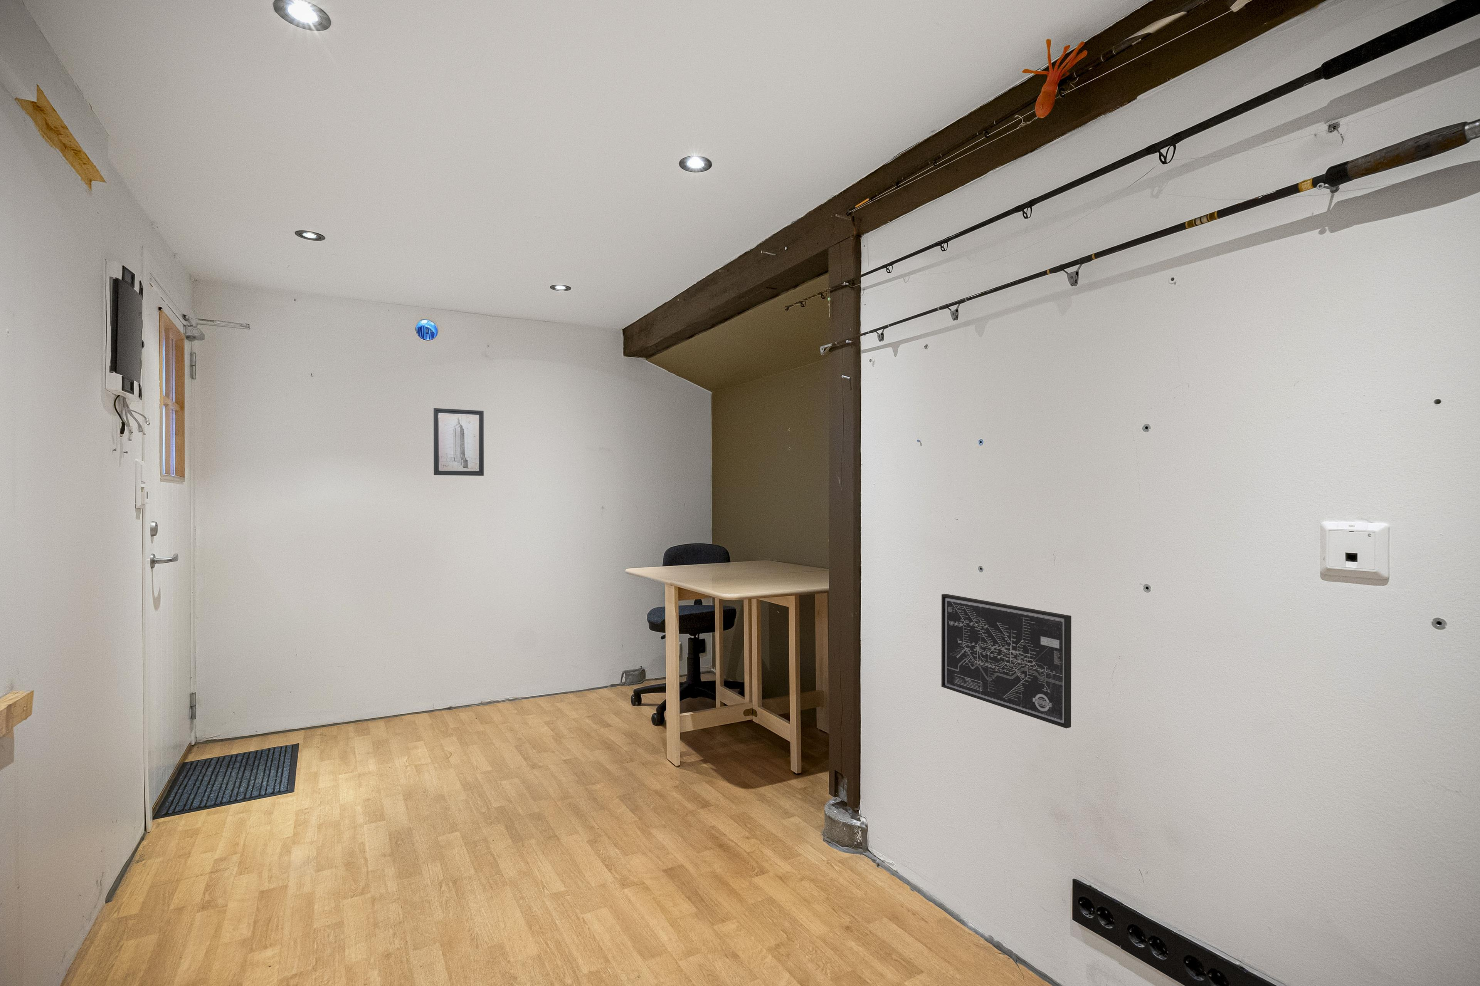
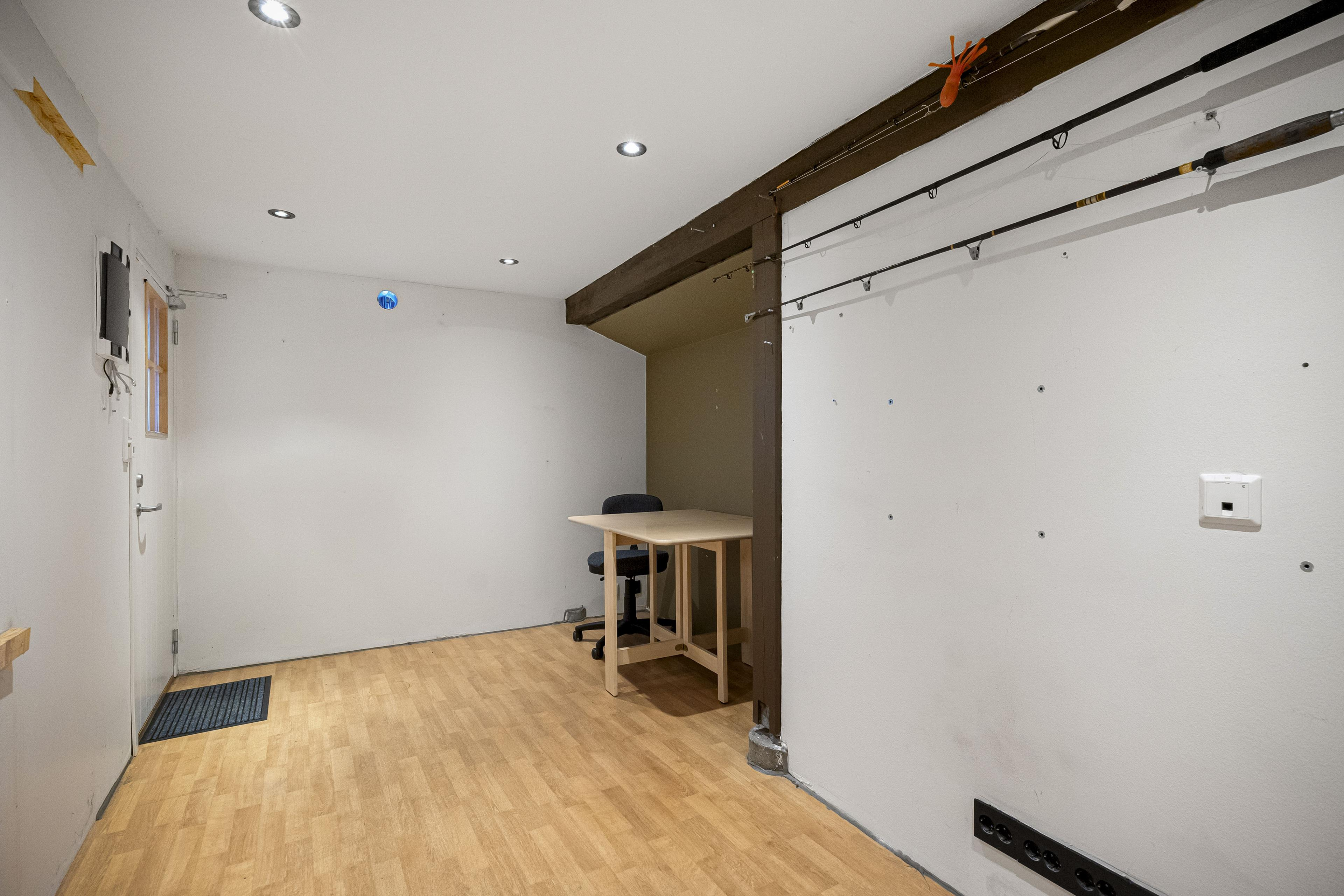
- wall art (459, 442)
- wall art (1000, 655)
